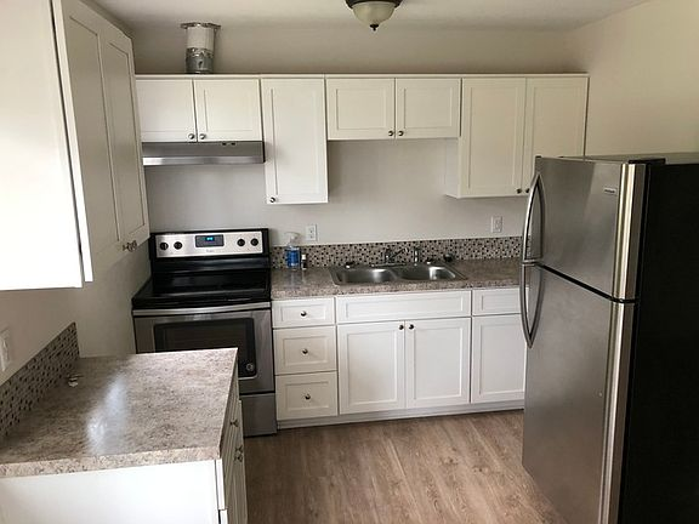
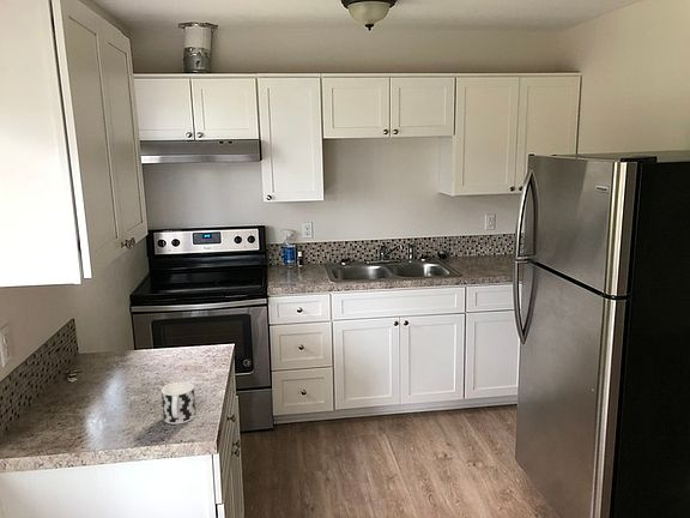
+ cup (177, 404)
